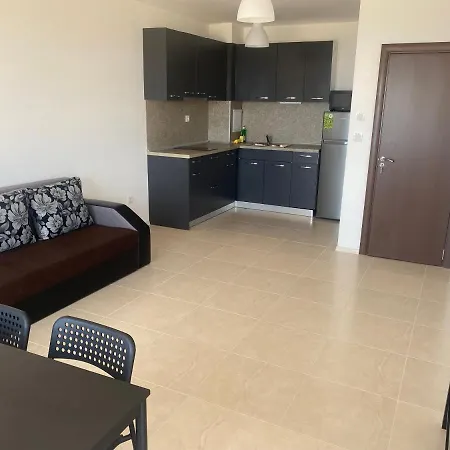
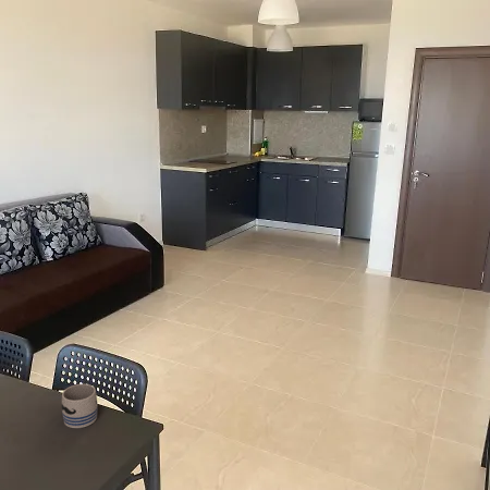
+ mug (76, 403)
